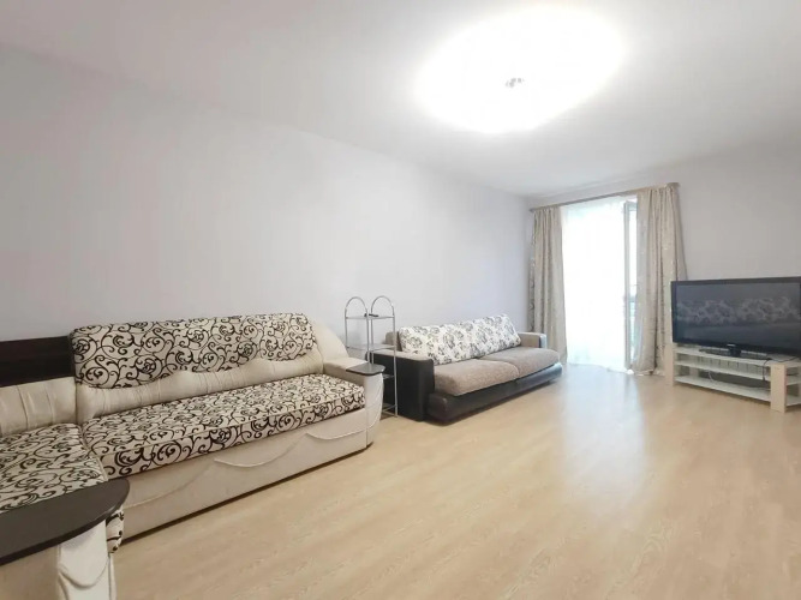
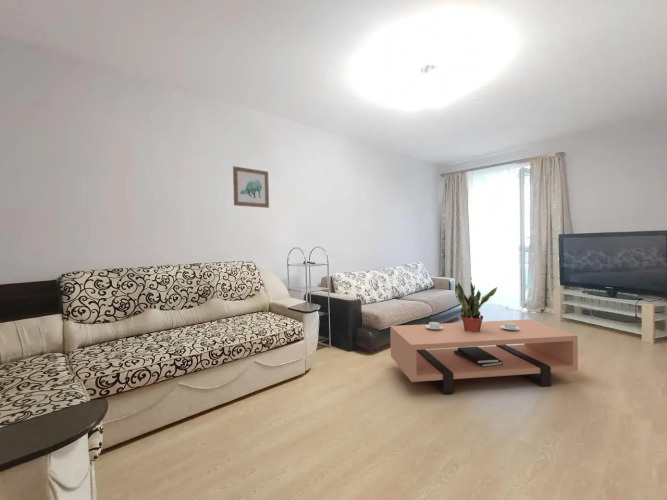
+ potted plant (475, 303)
+ coffee table (477, 349)
+ wall art (251, 187)
